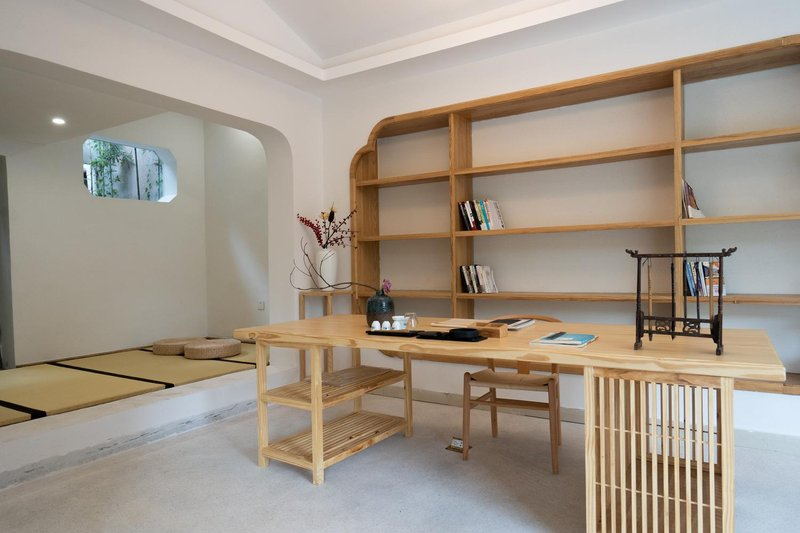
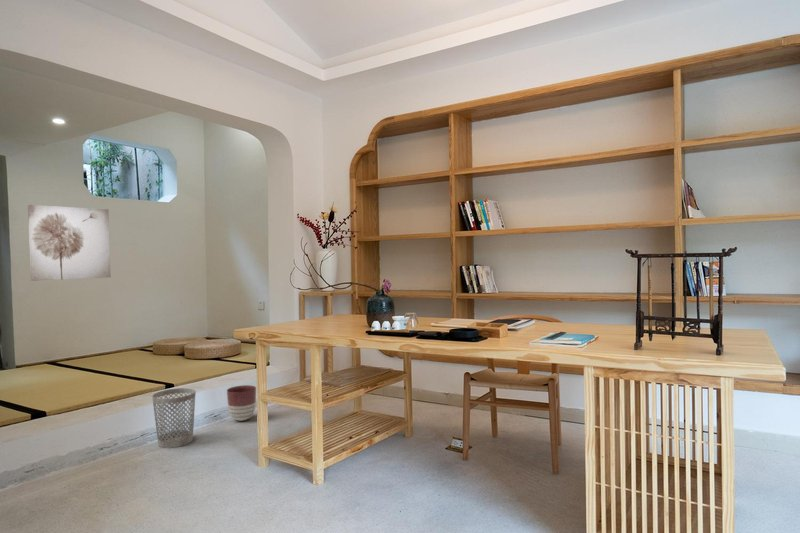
+ planter (242, 404)
+ wall art (71, 243)
+ wastebasket (174, 417)
